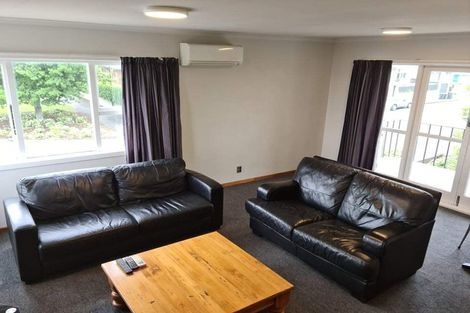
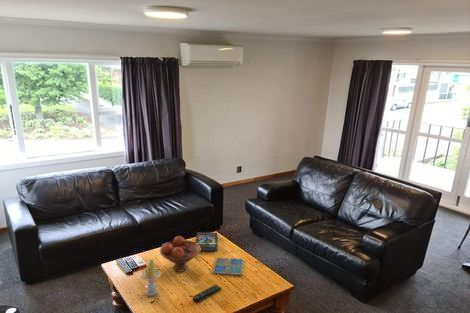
+ book (206, 241)
+ remote control (207, 293)
+ drink coaster (229, 265)
+ fruit bowl (180, 254)
+ candle (151, 275)
